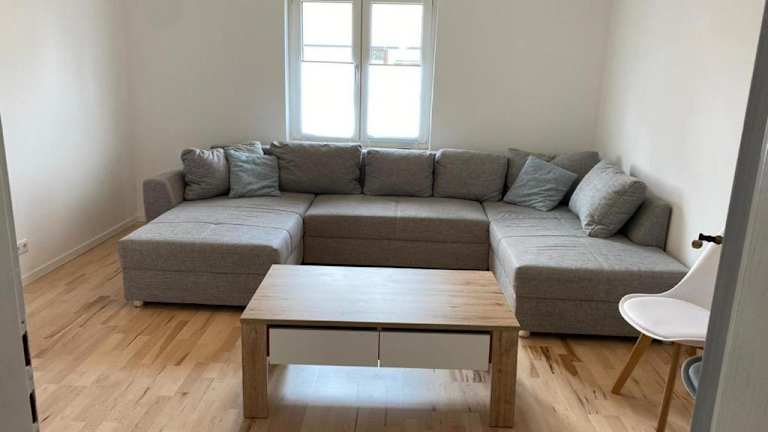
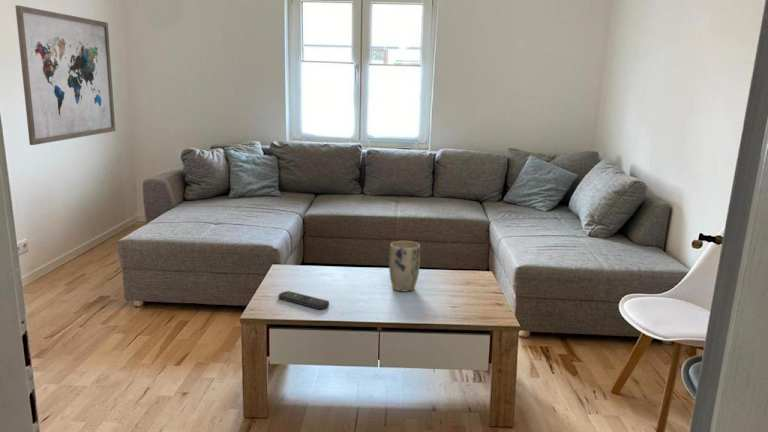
+ remote control (303, 299)
+ plant pot (404, 266)
+ wall art (72, 77)
